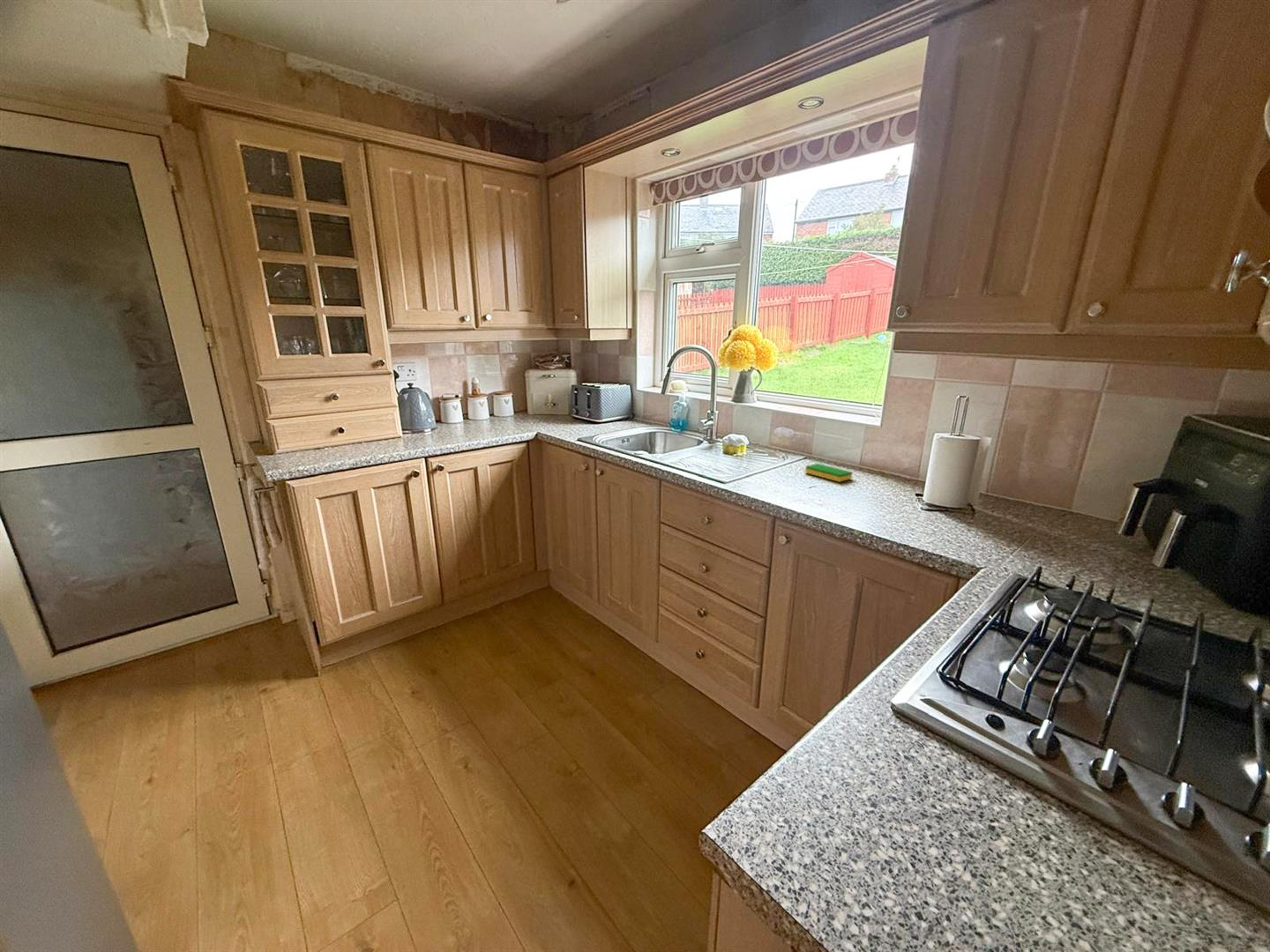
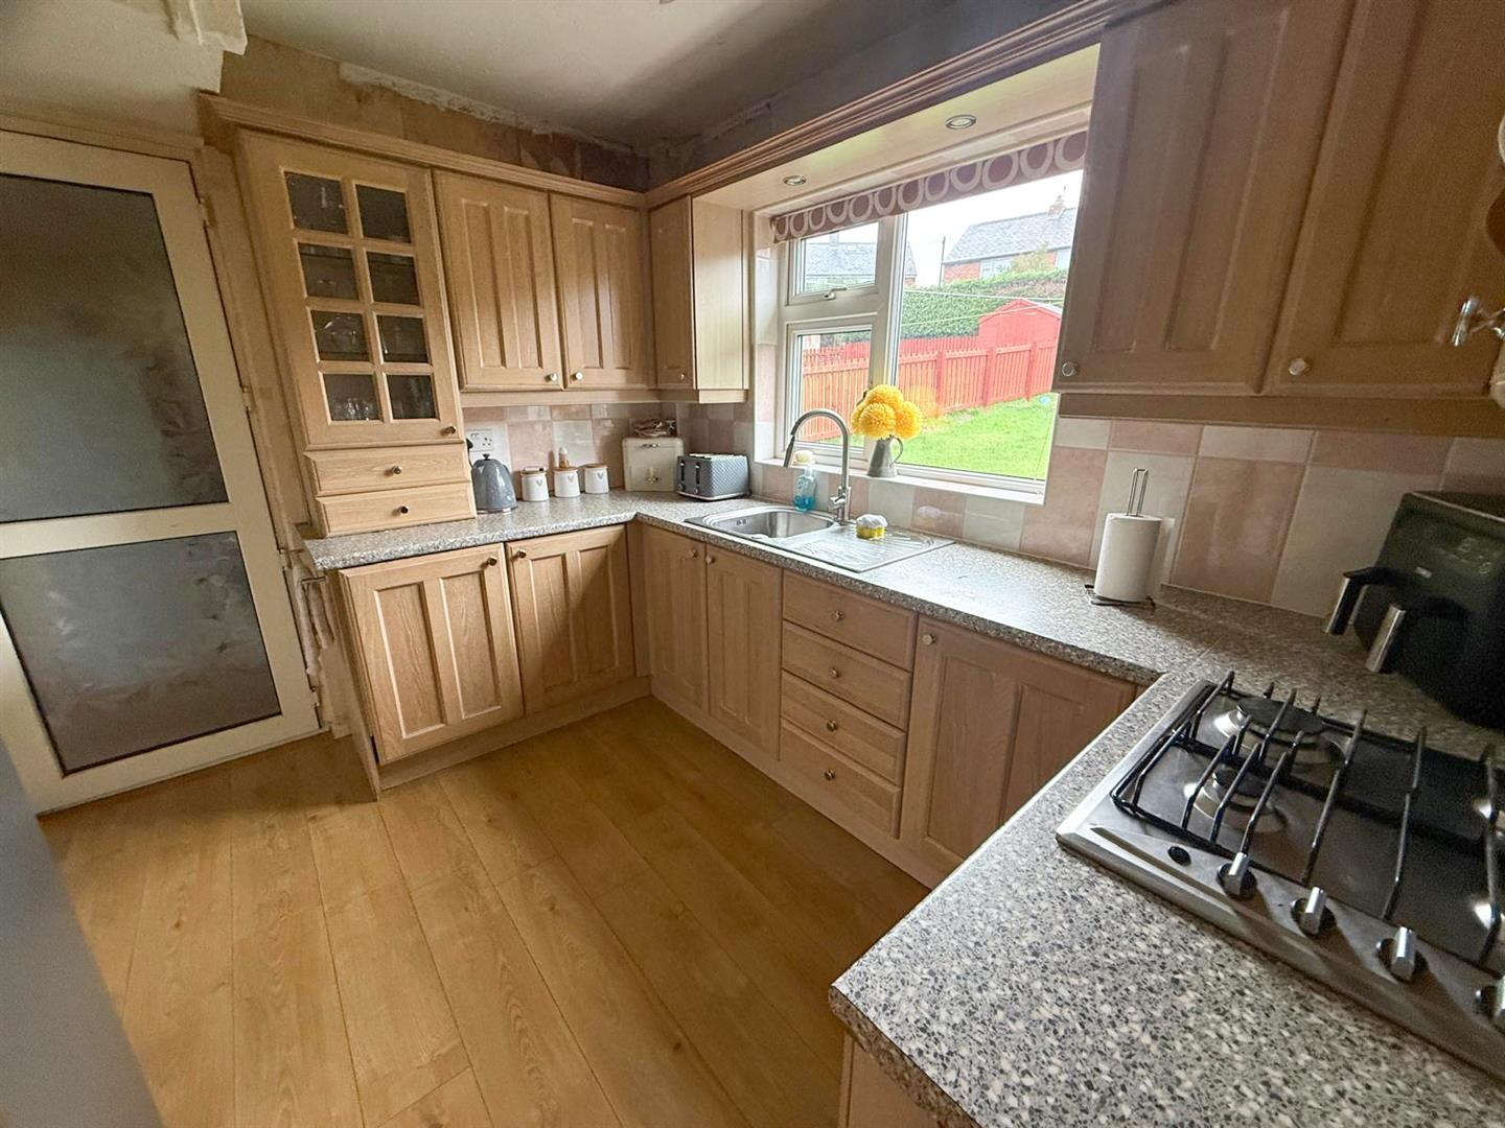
- dish sponge (828, 472)
